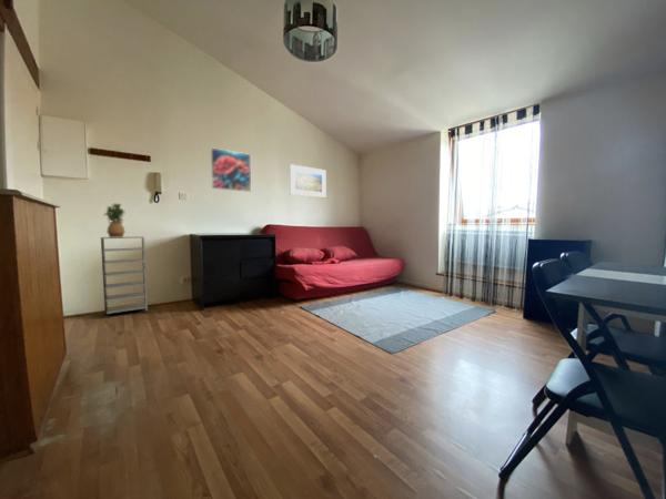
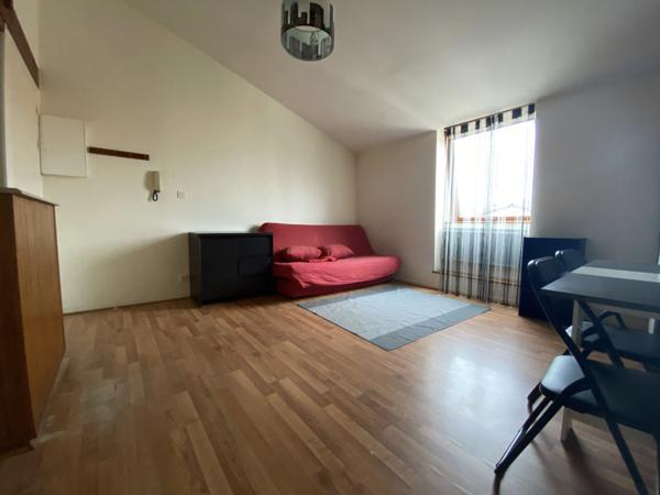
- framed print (309, 181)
- potted plant (114, 220)
- shelving unit (124, 274)
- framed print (231, 171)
